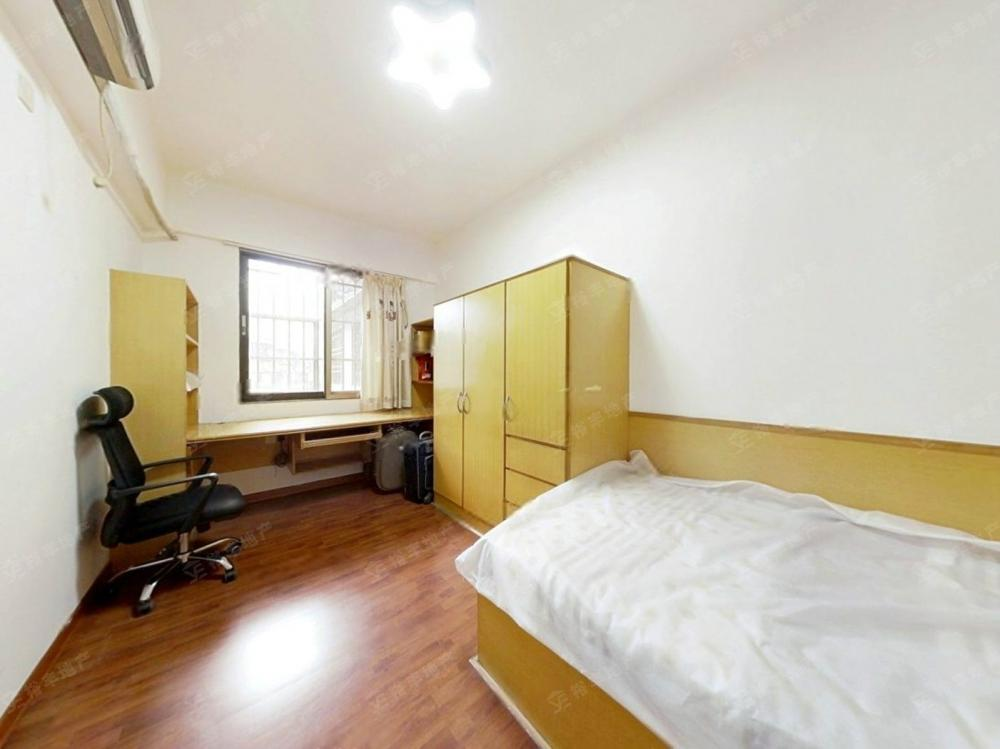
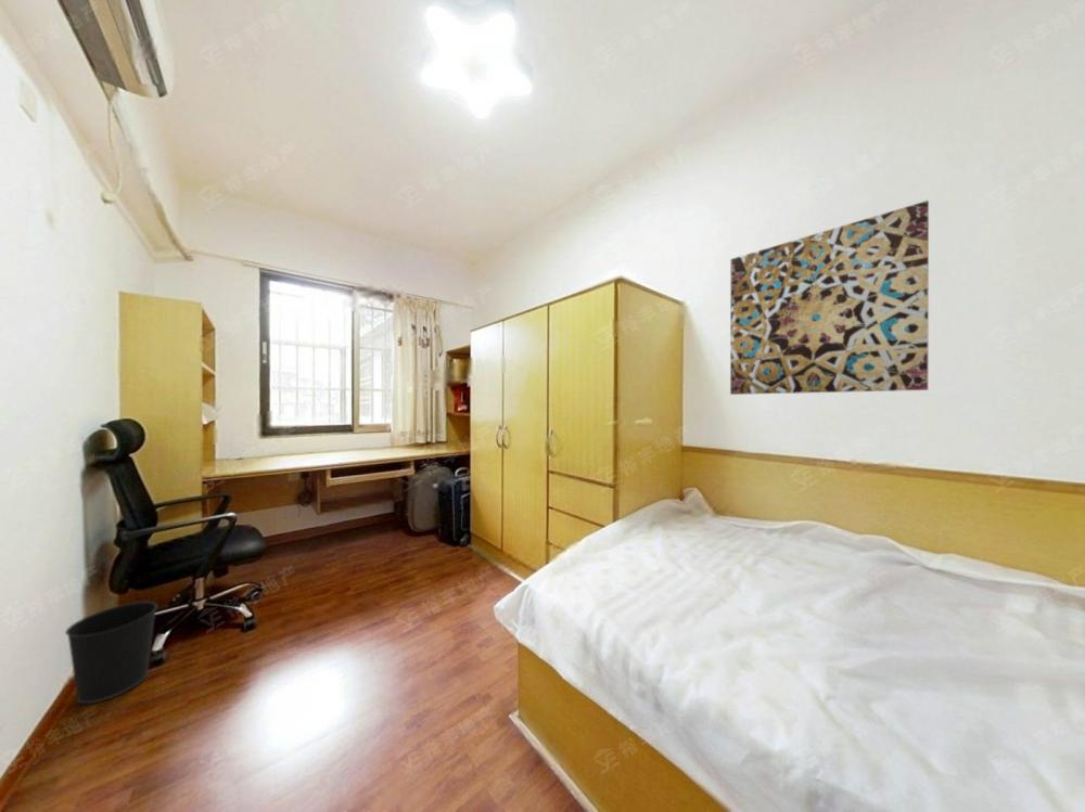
+ wastebasket (114, 650)
+ wall art (813, 313)
